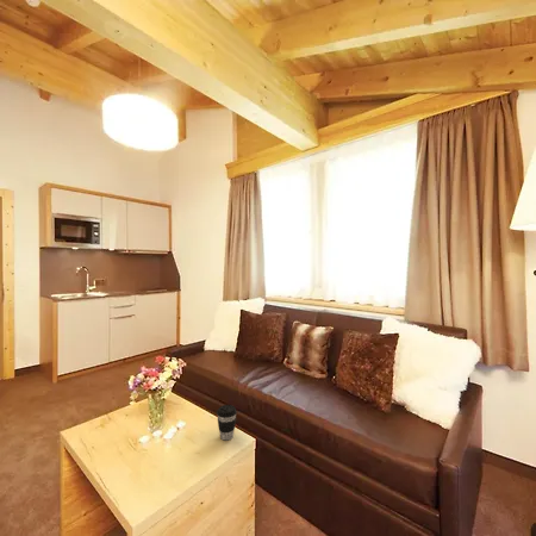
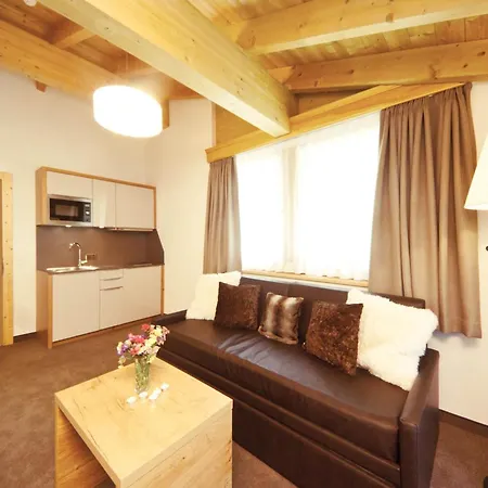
- coffee cup (226, 422)
